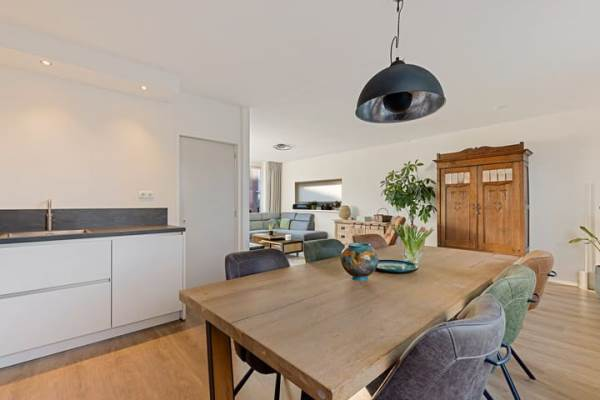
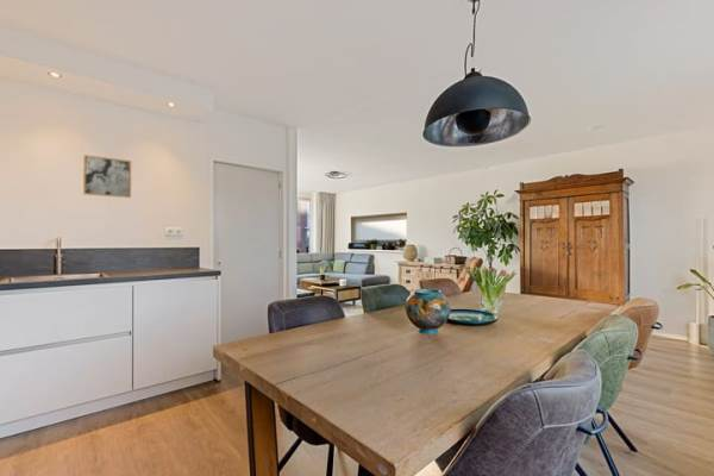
+ wall art (107, 176)
